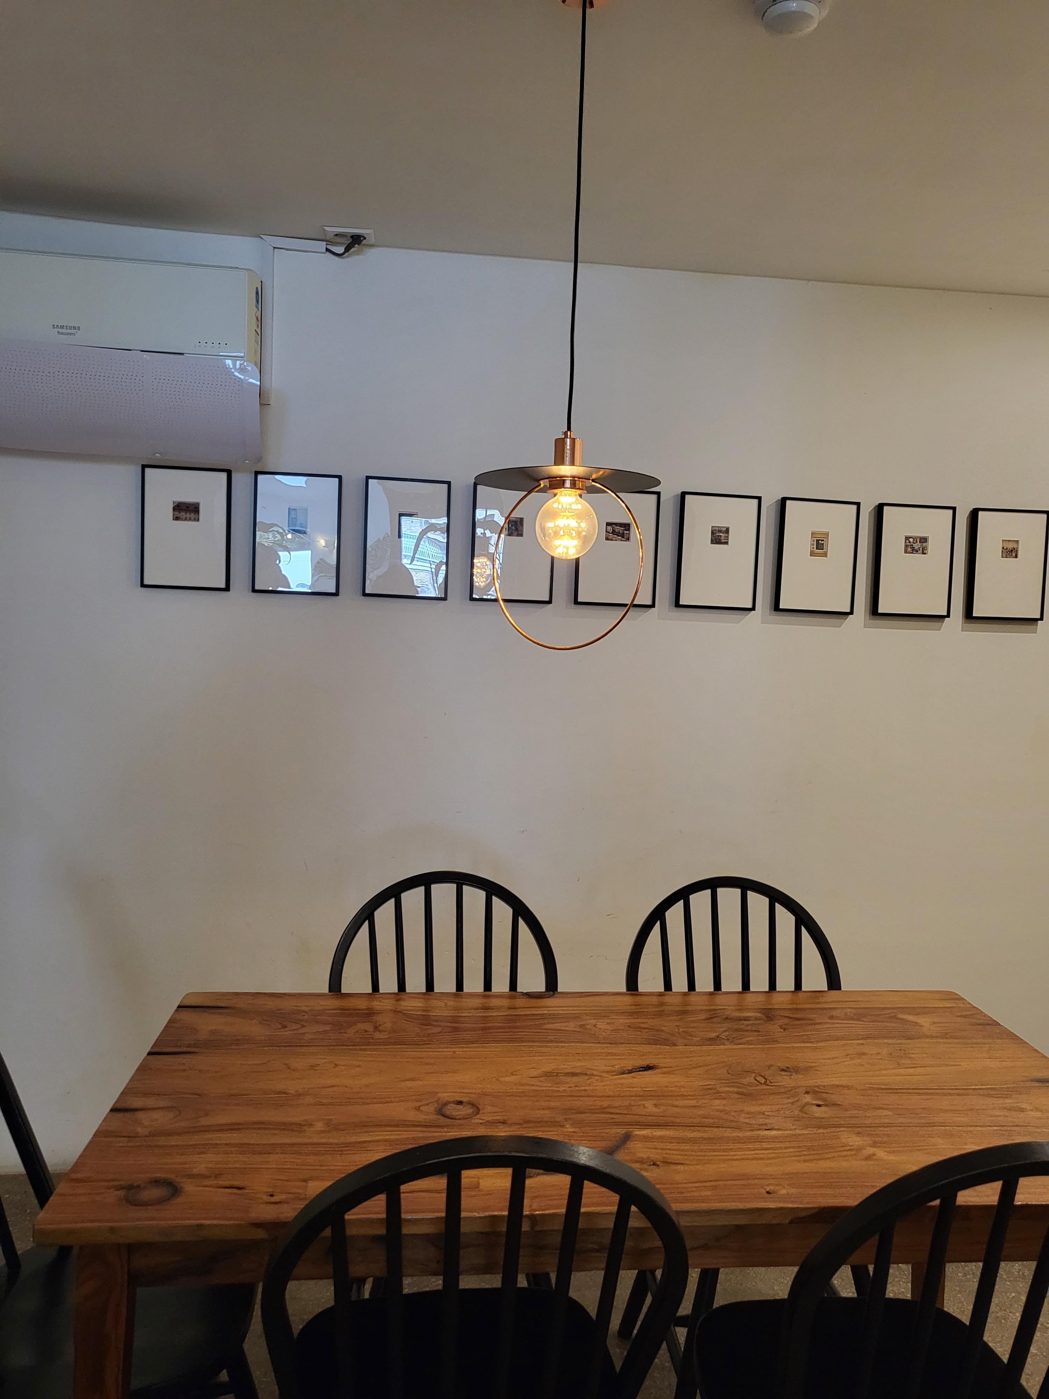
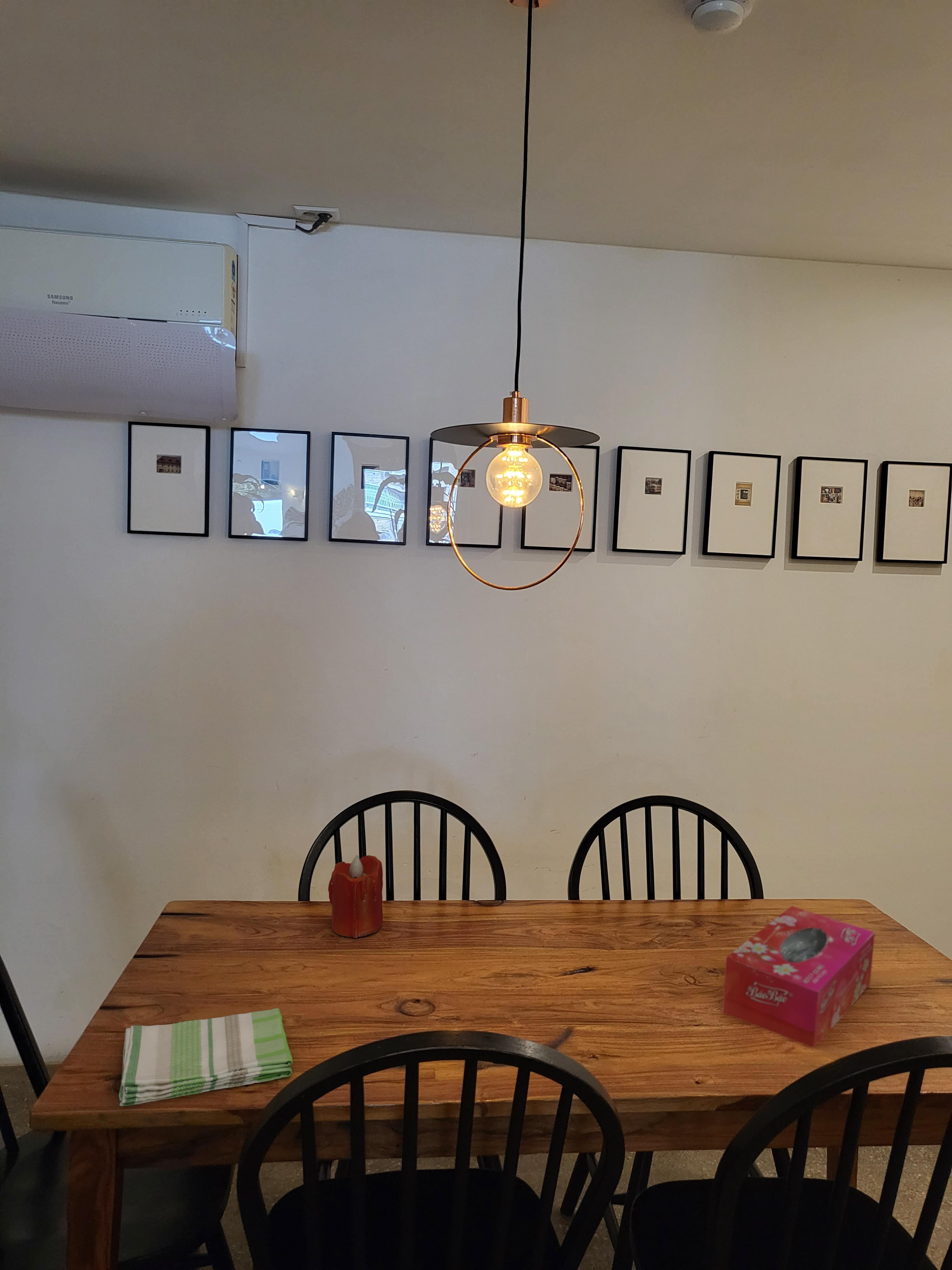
+ dish towel (207, 1047)
+ candle (357, 892)
+ tissue box (801, 971)
